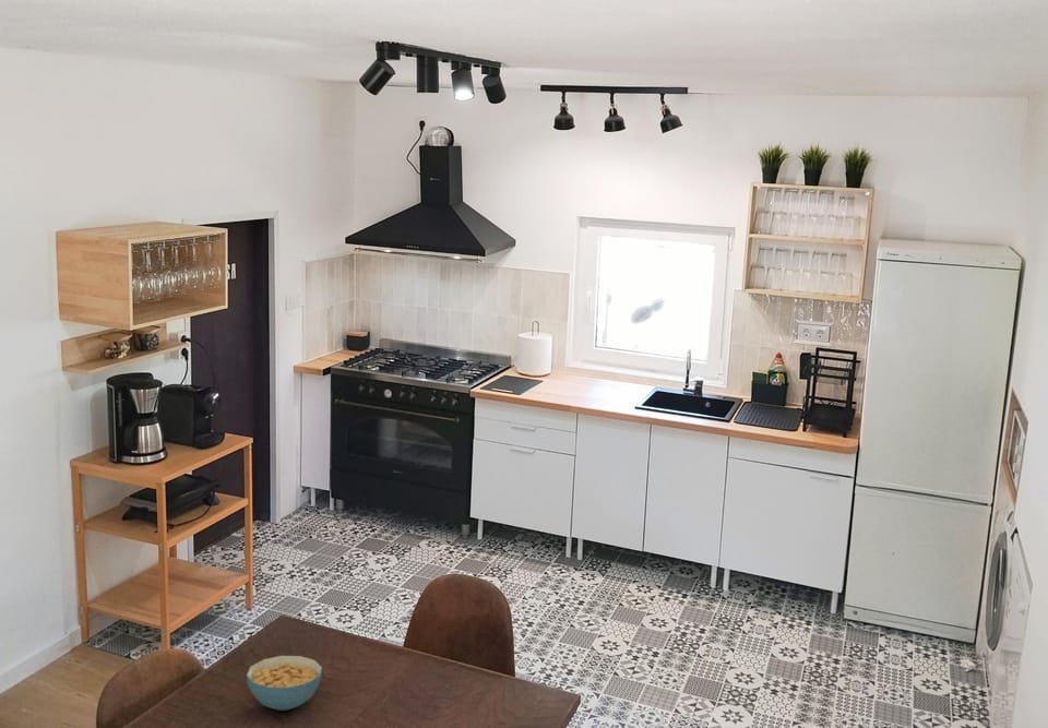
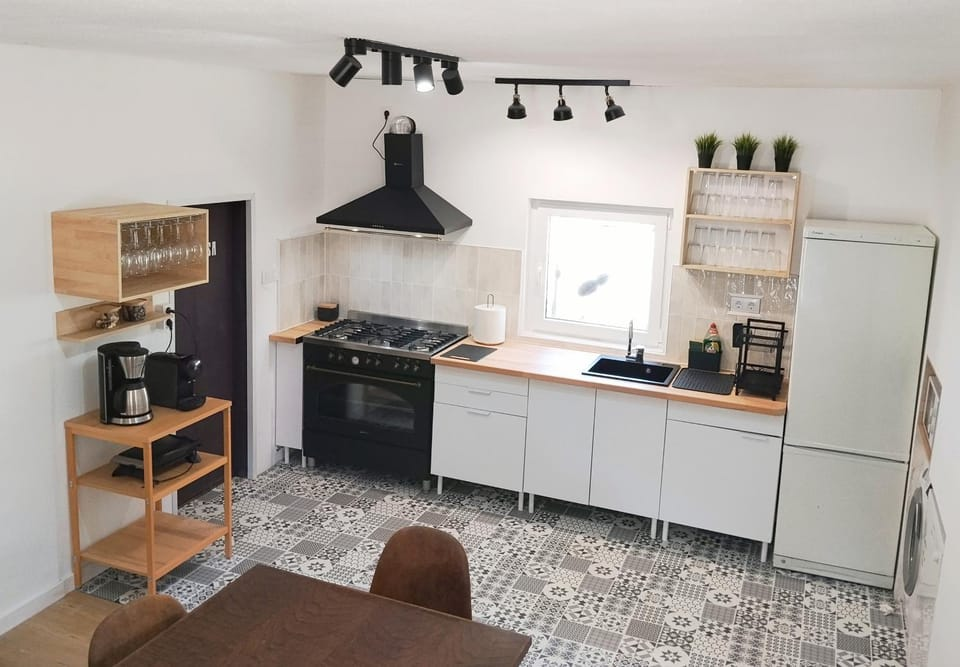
- cereal bowl (284, 688)
